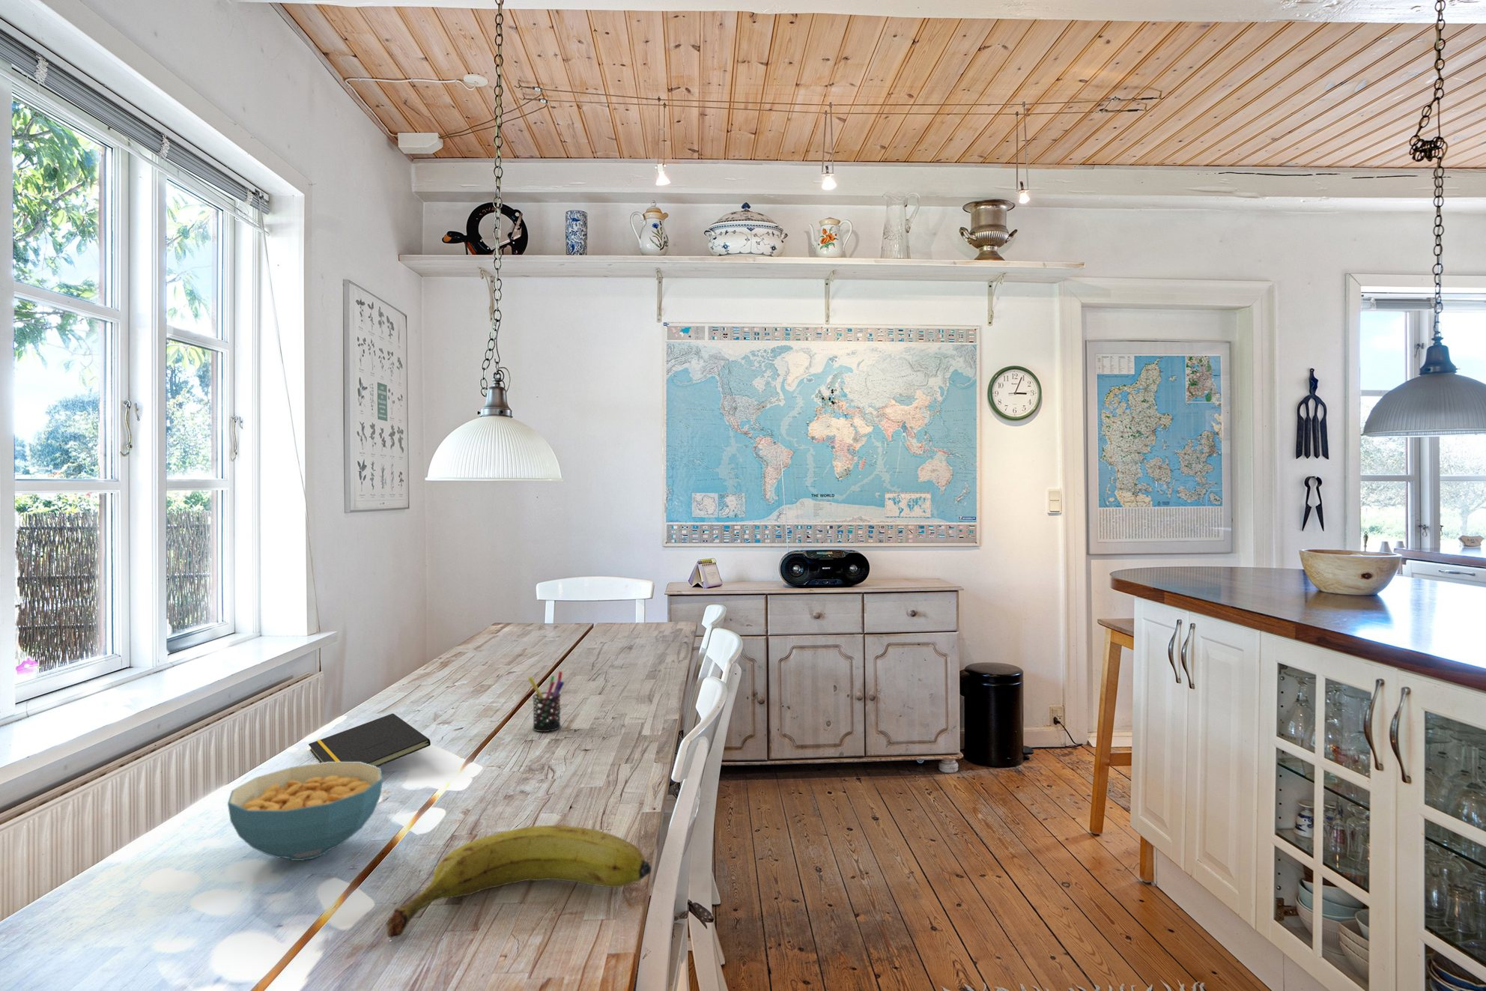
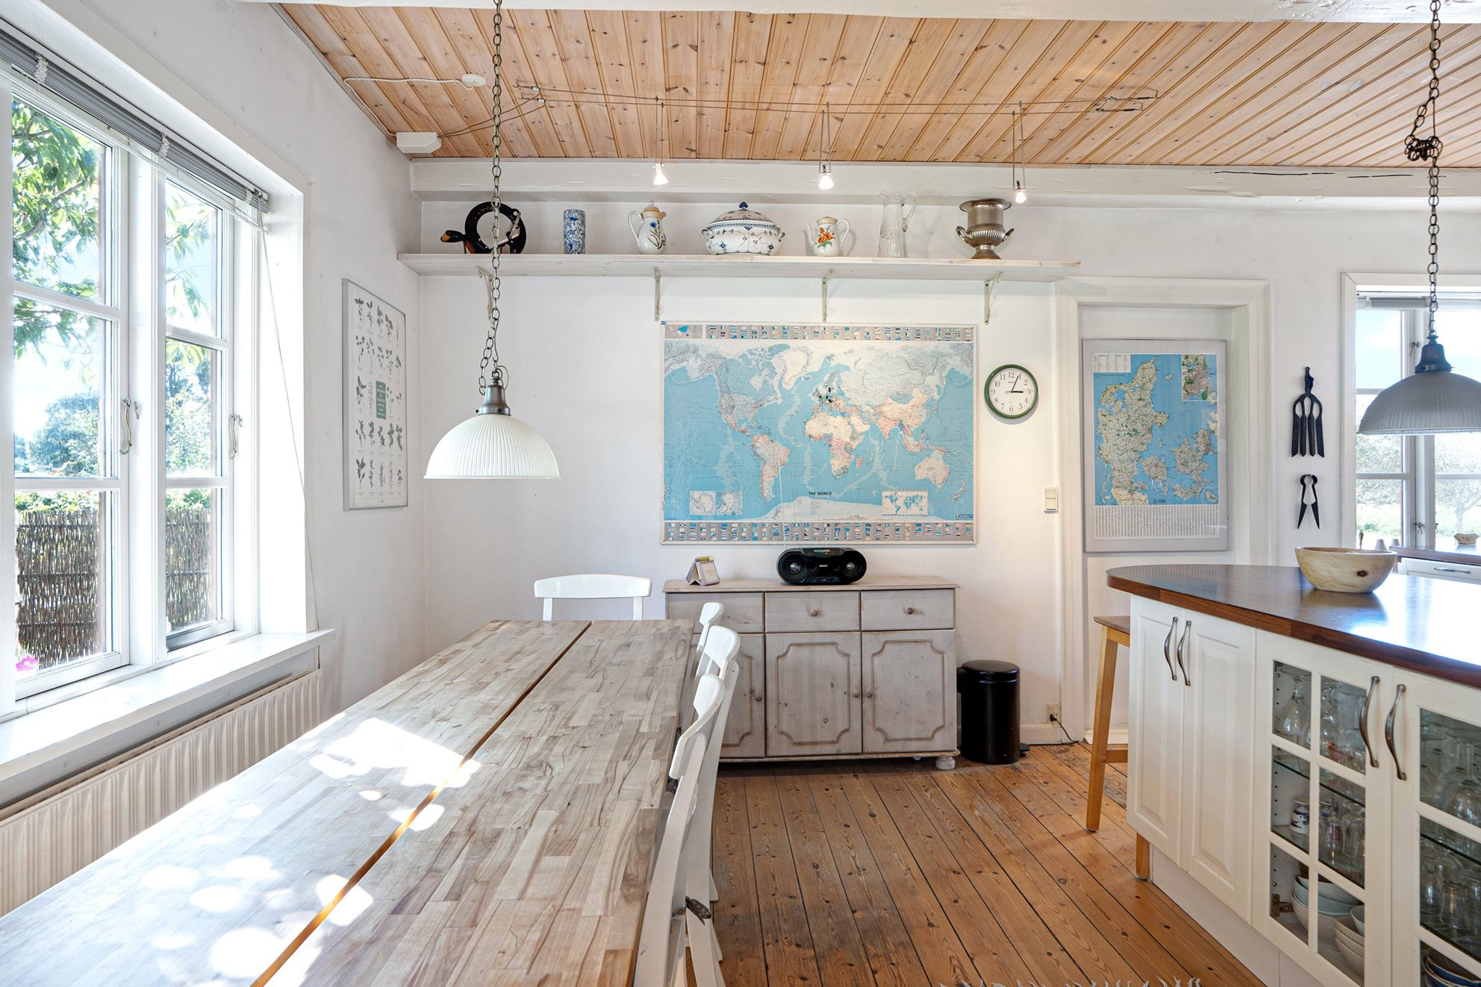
- notepad (368, 744)
- cereal bowl (308, 817)
- pen holder (550, 698)
- banana (535, 875)
